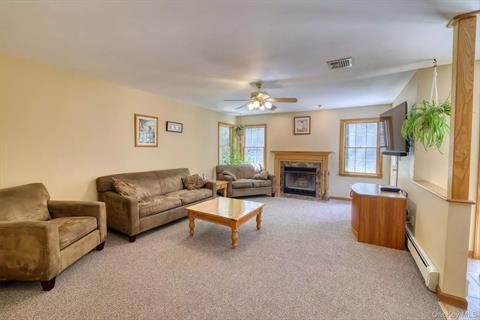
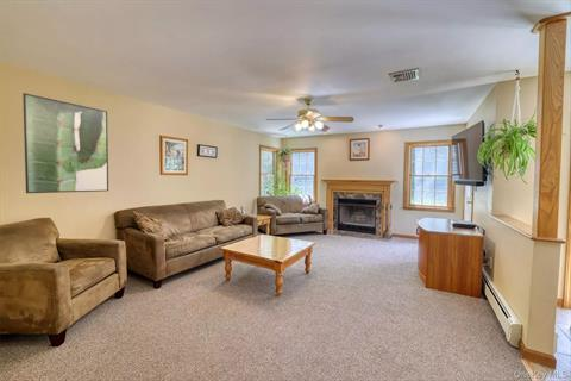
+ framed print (70, 148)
